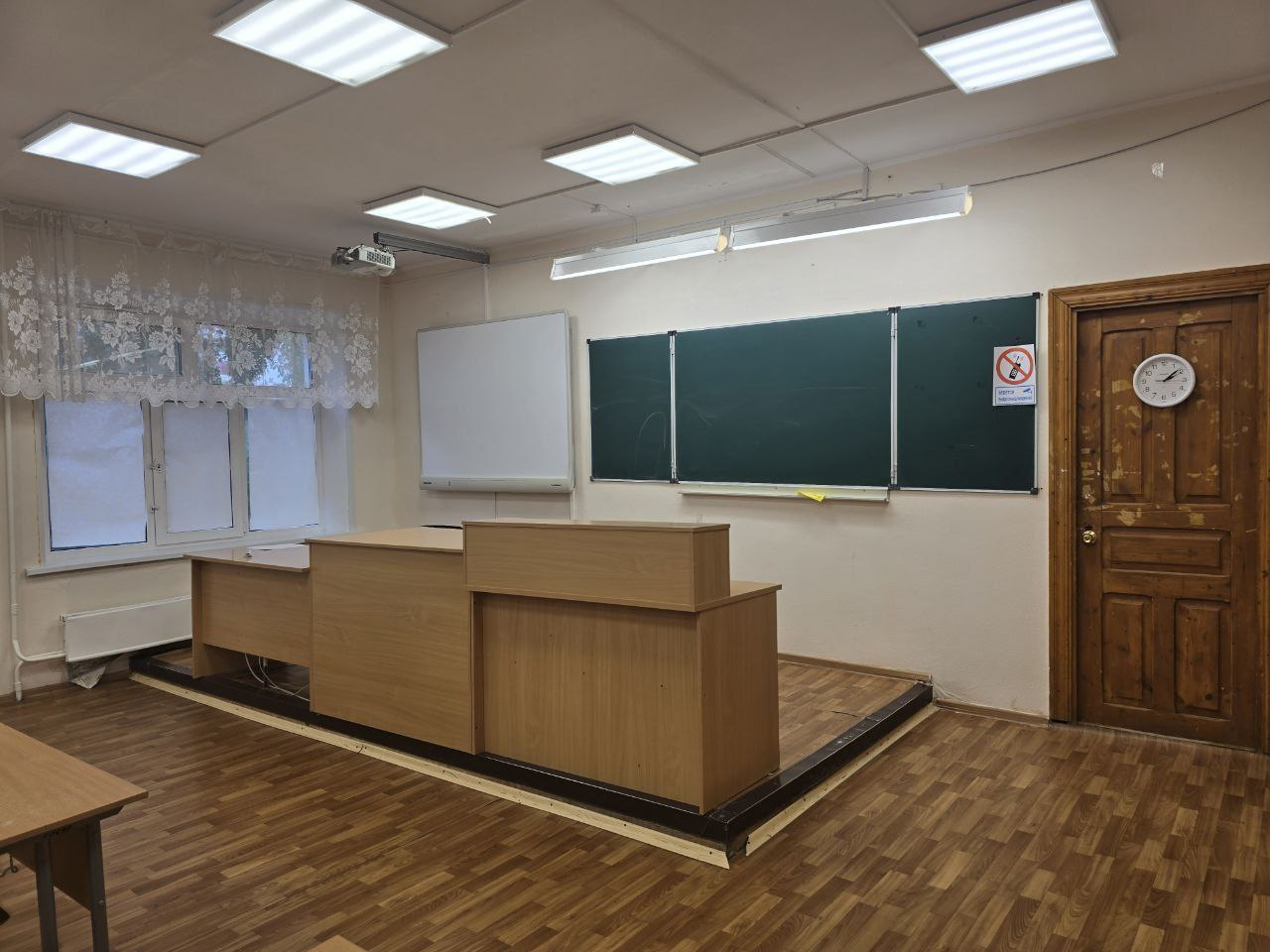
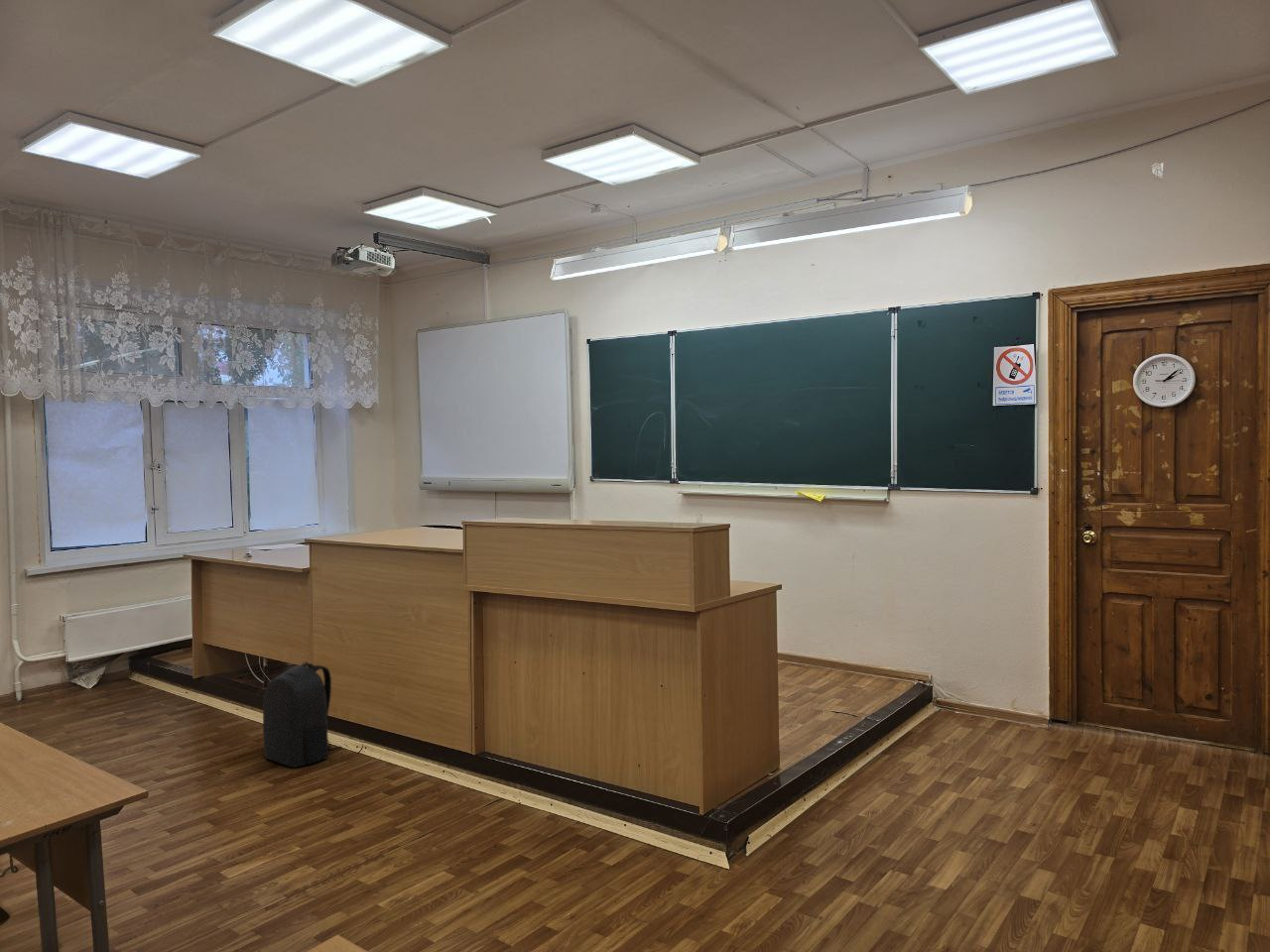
+ backpack (303, 708)
